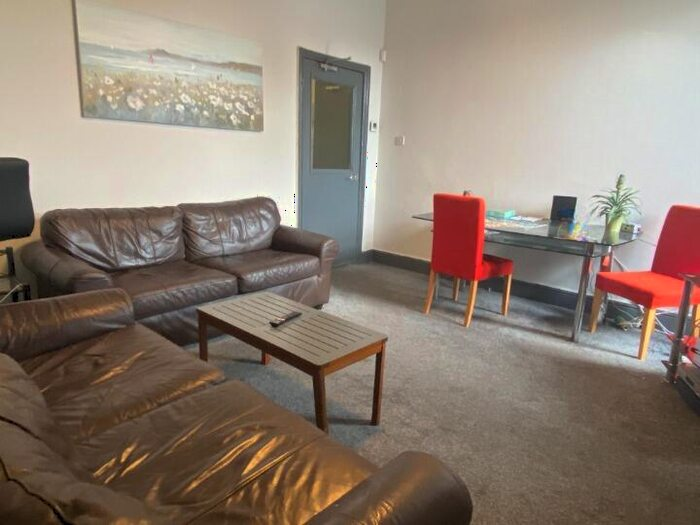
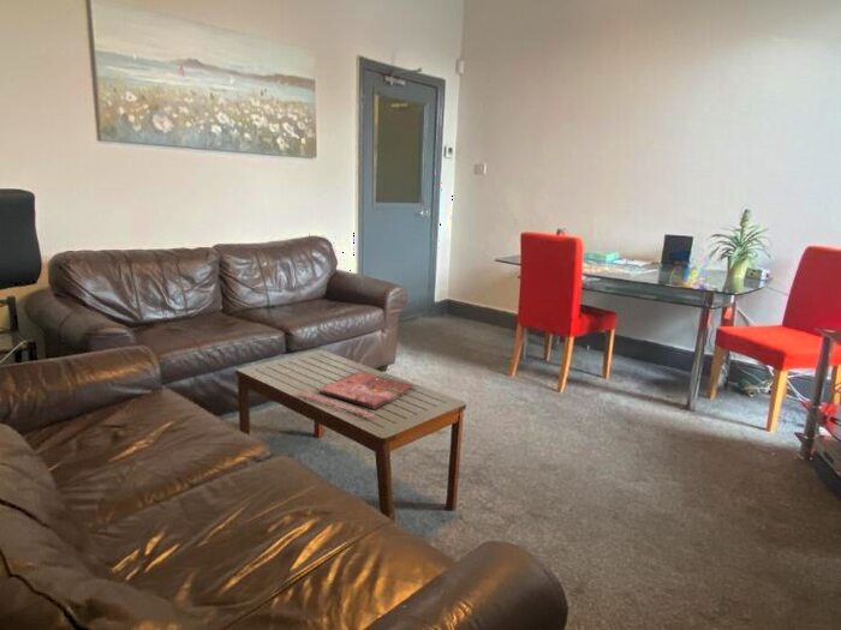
+ cover (360, 391)
